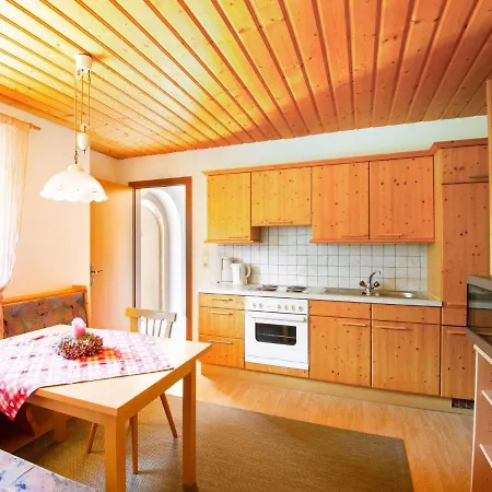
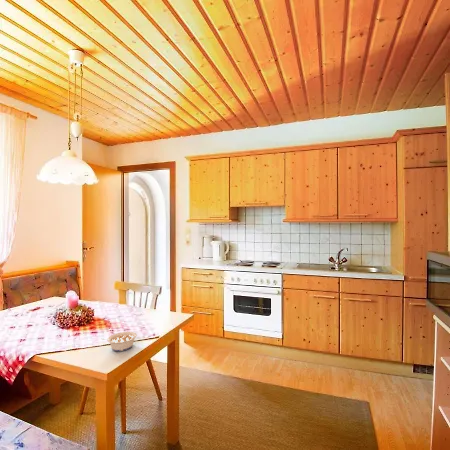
+ legume (121, 341)
